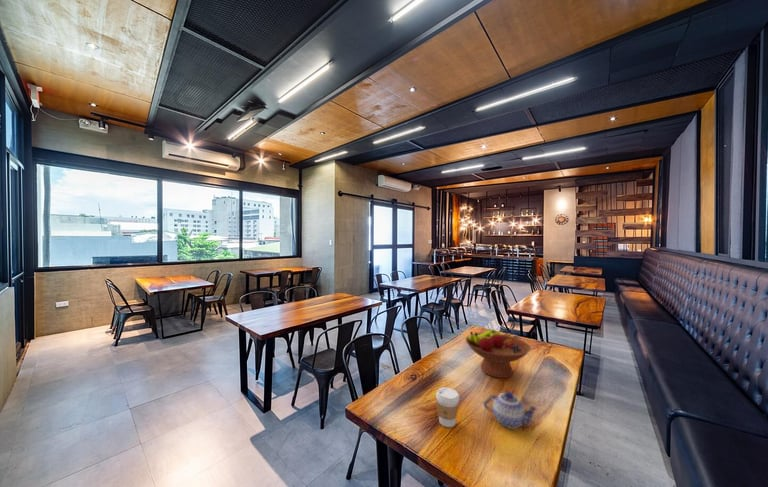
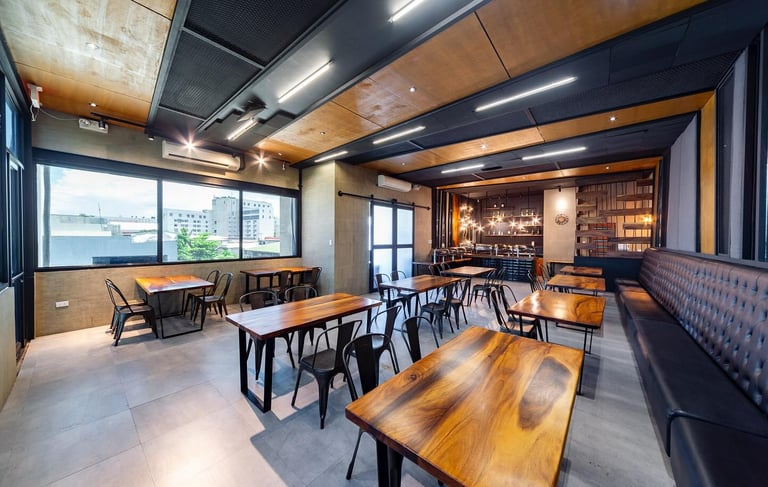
- coffee cup (447, 406)
- teapot (509, 407)
- fruit bowl (496, 351)
